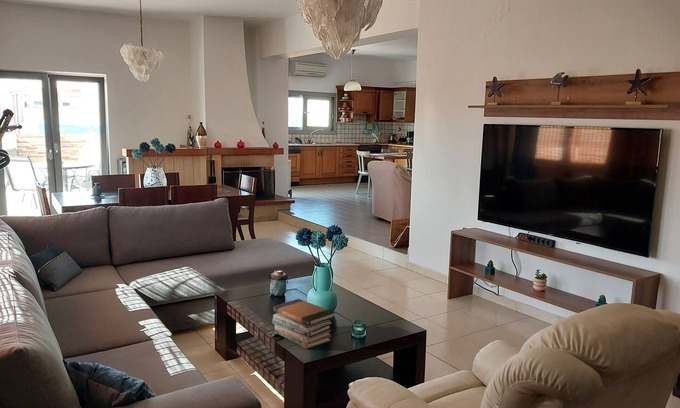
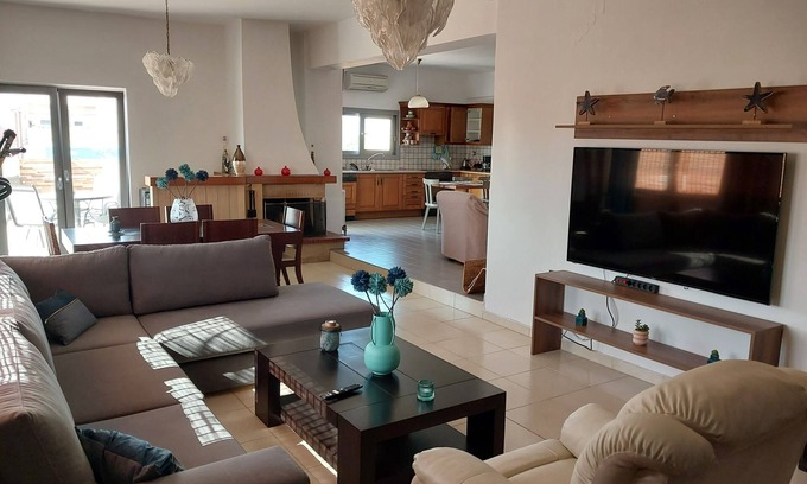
- book stack (302, 322)
